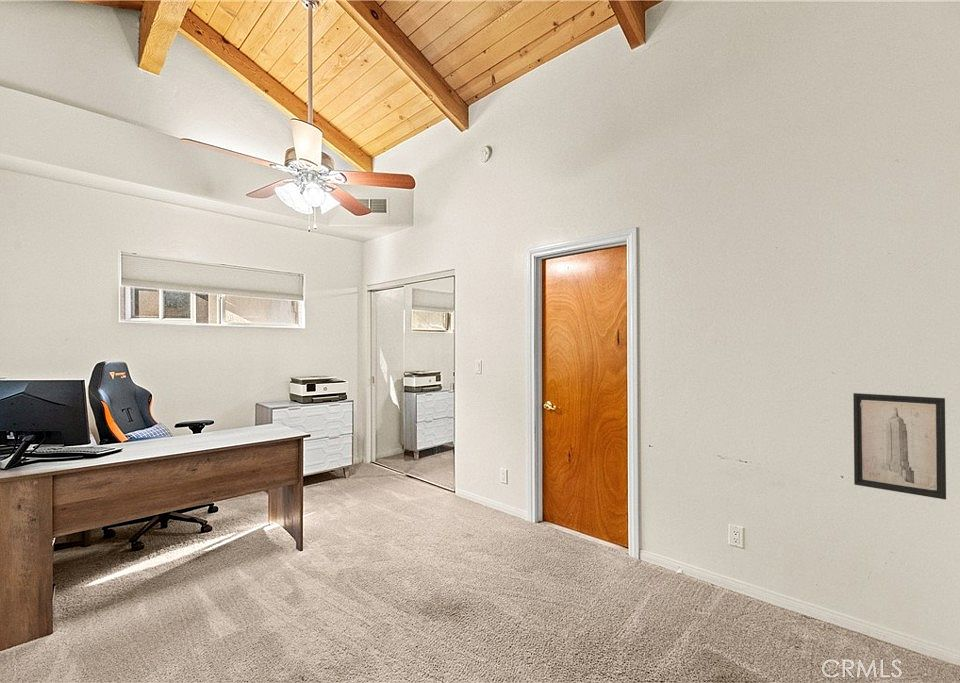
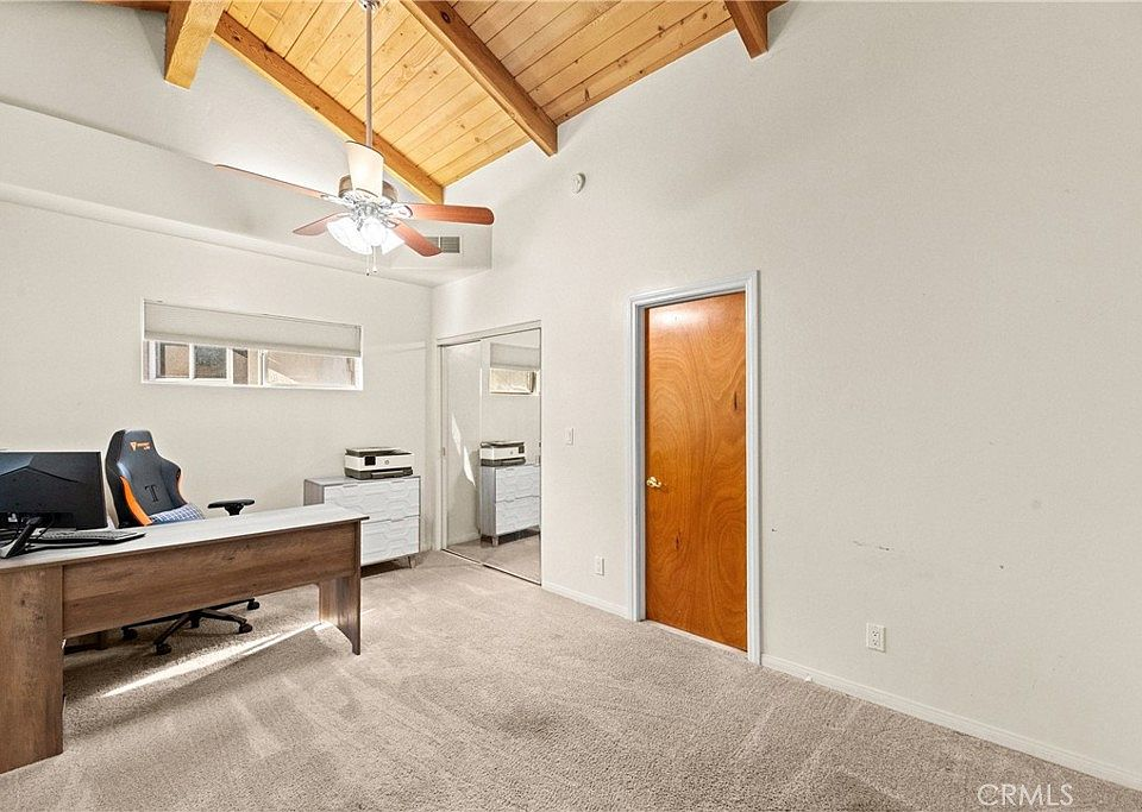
- wall art (897, 443)
